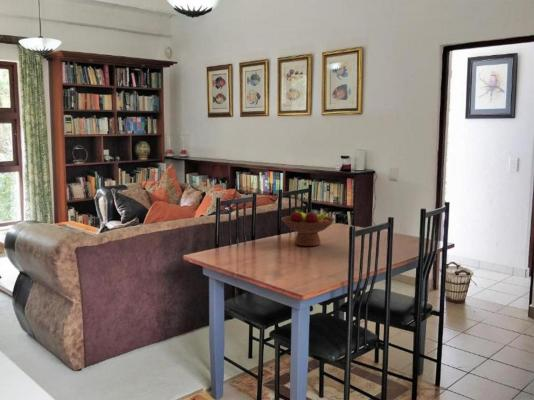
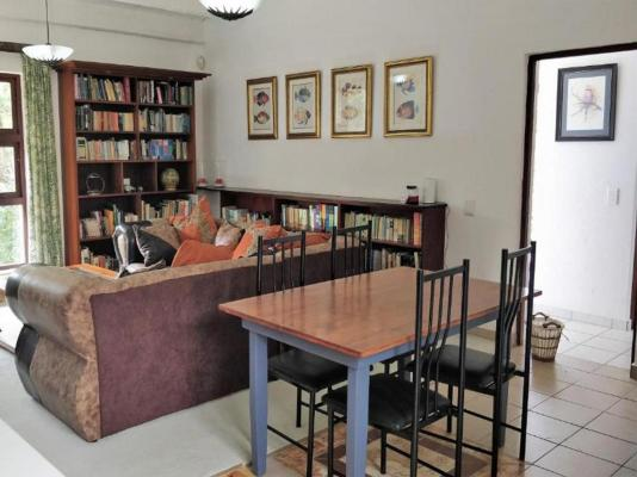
- fruit bowl (307, 226)
